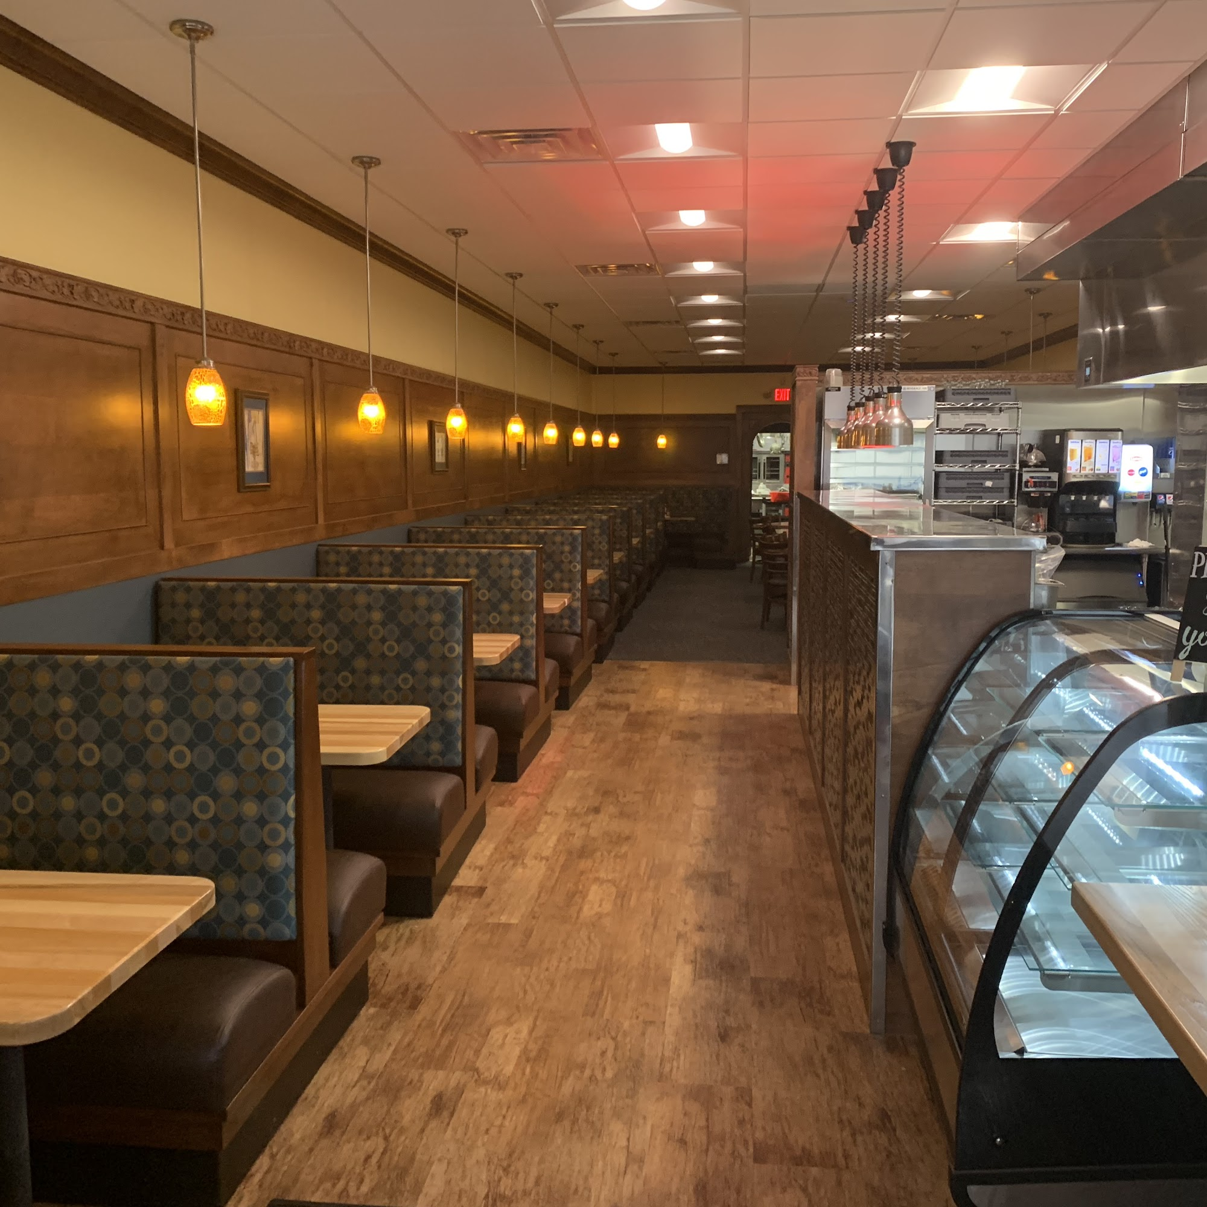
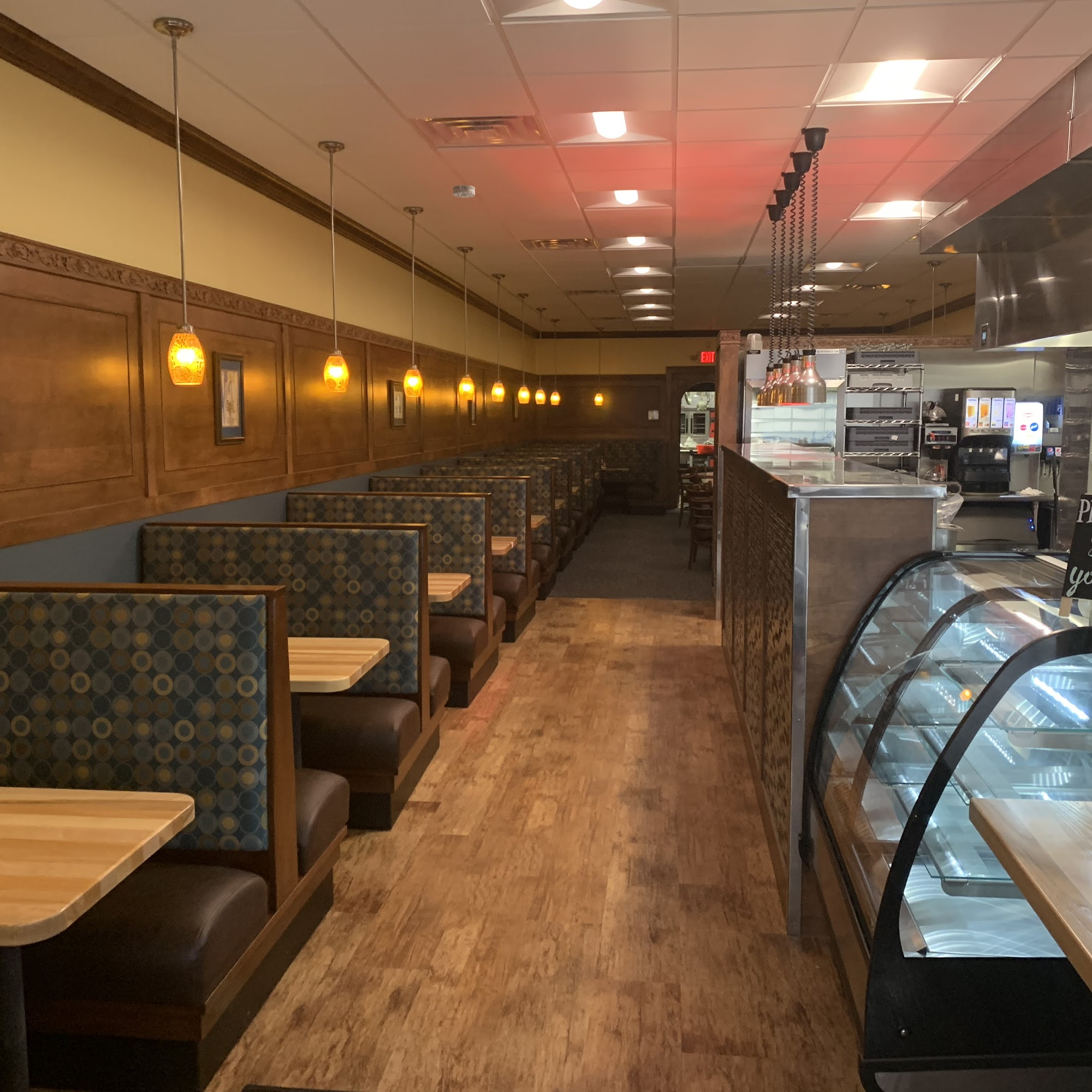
+ smoke detector (464, 191)
